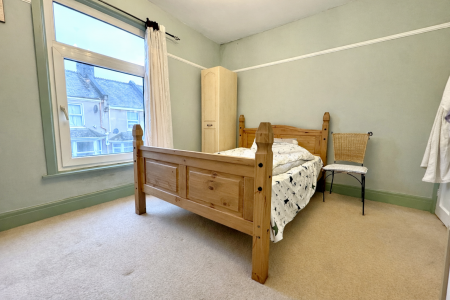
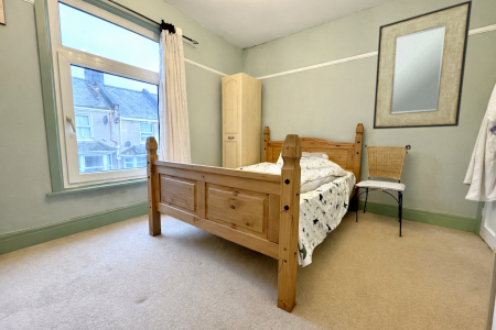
+ home mirror (416, 73)
